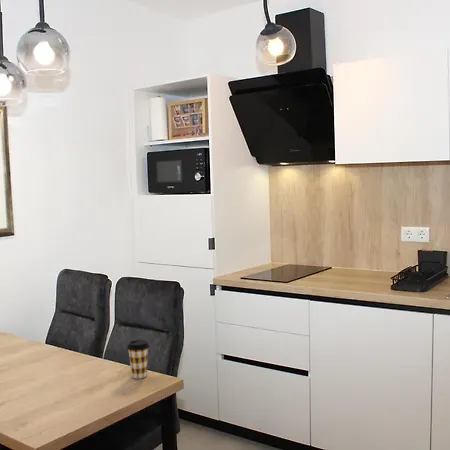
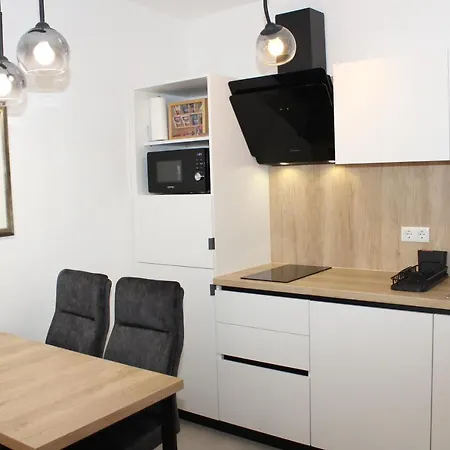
- coffee cup (138, 359)
